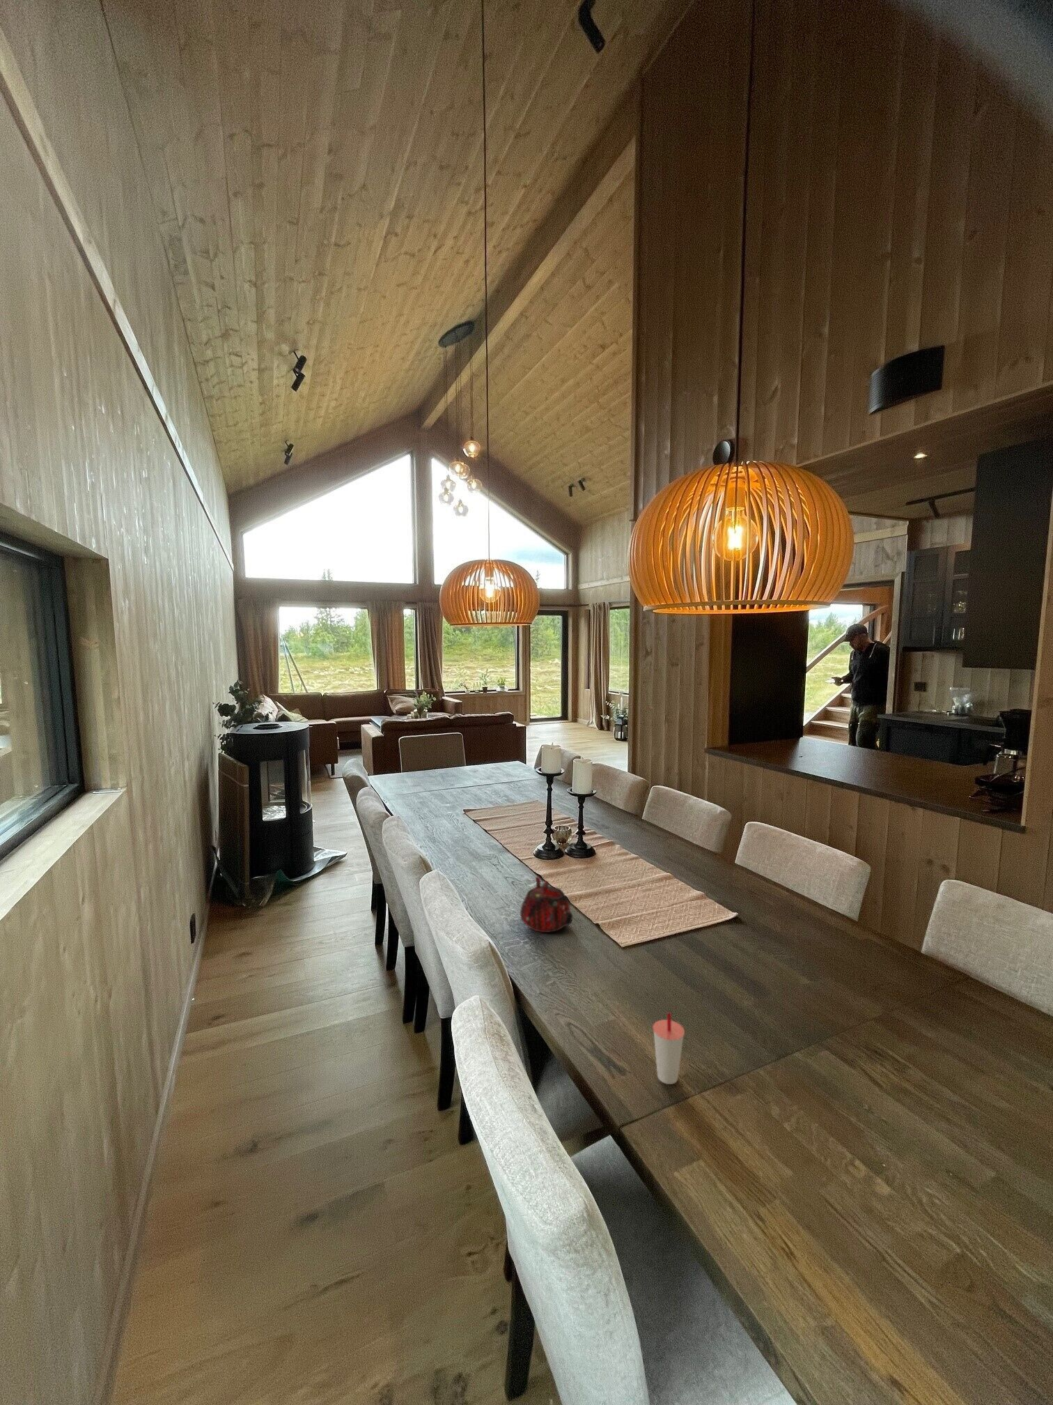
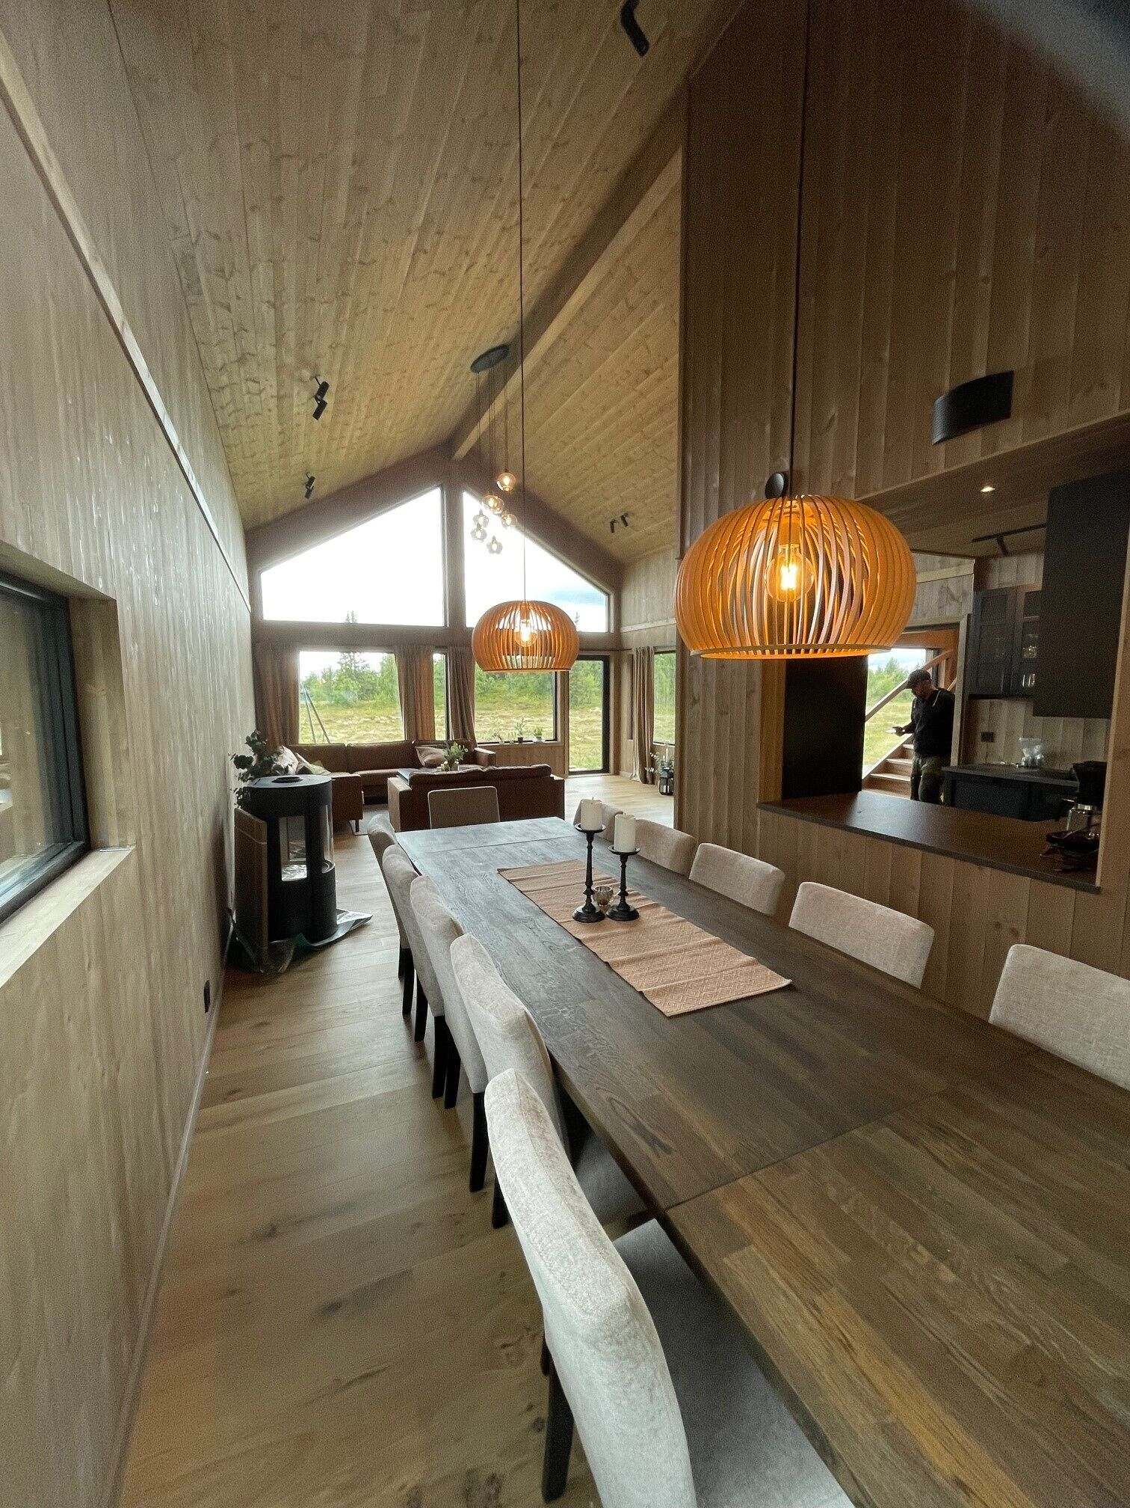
- teapot (544, 903)
- cup (668, 1044)
